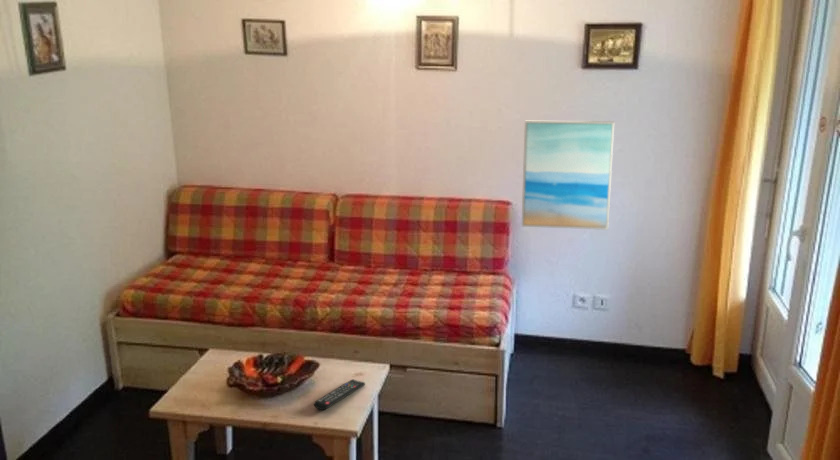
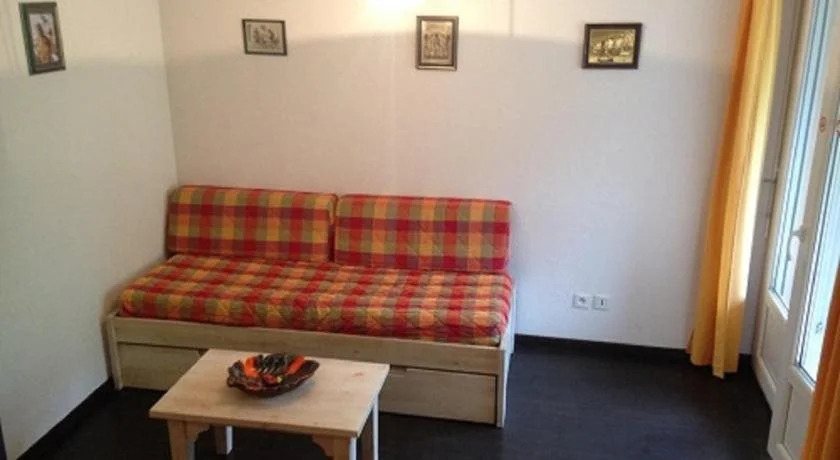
- remote control (340, 394)
- wall art (566, 175)
